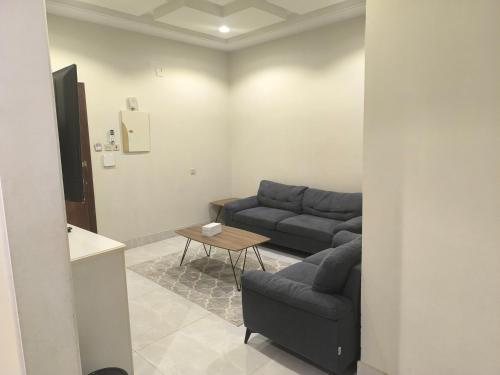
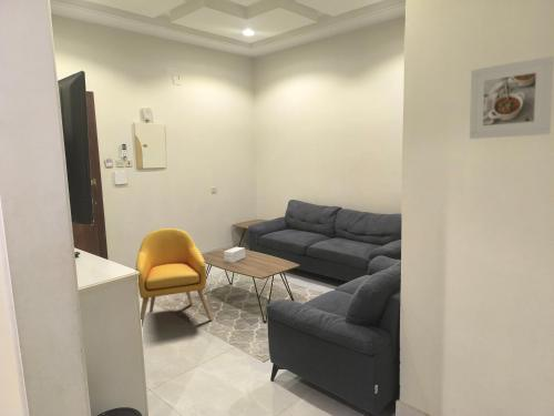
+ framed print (509, 100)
+ armchair (170, 274)
